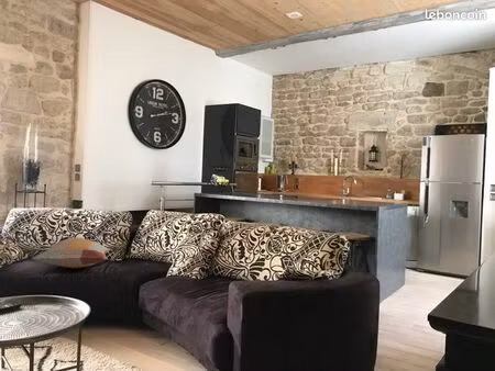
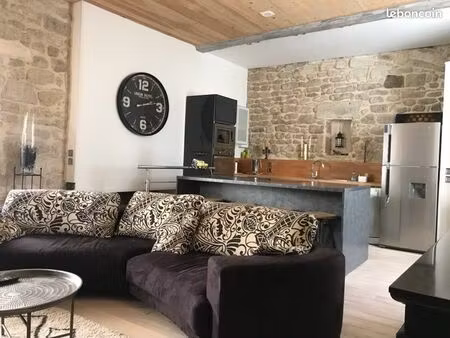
- decorative pillow (77, 251)
